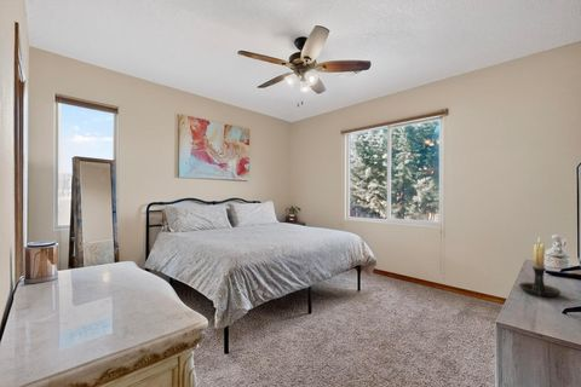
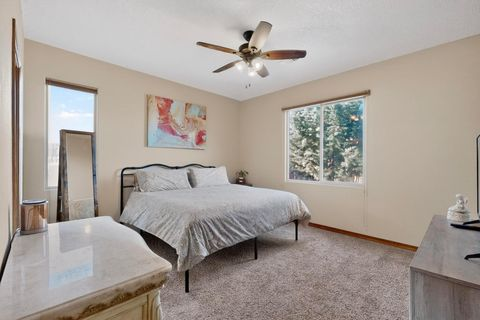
- candle holder (539, 265)
